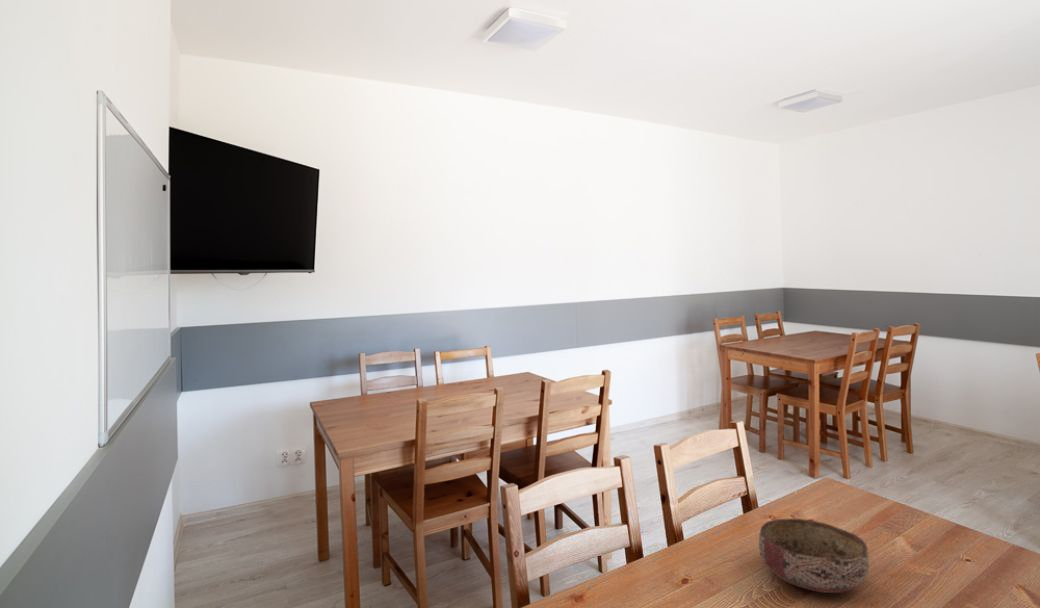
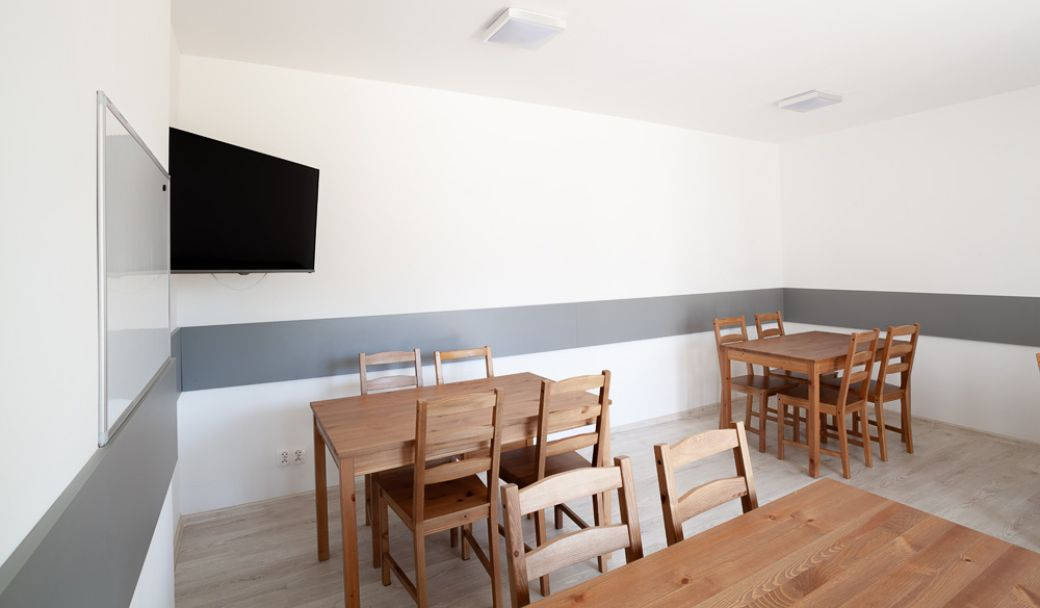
- bowl (811, 557)
